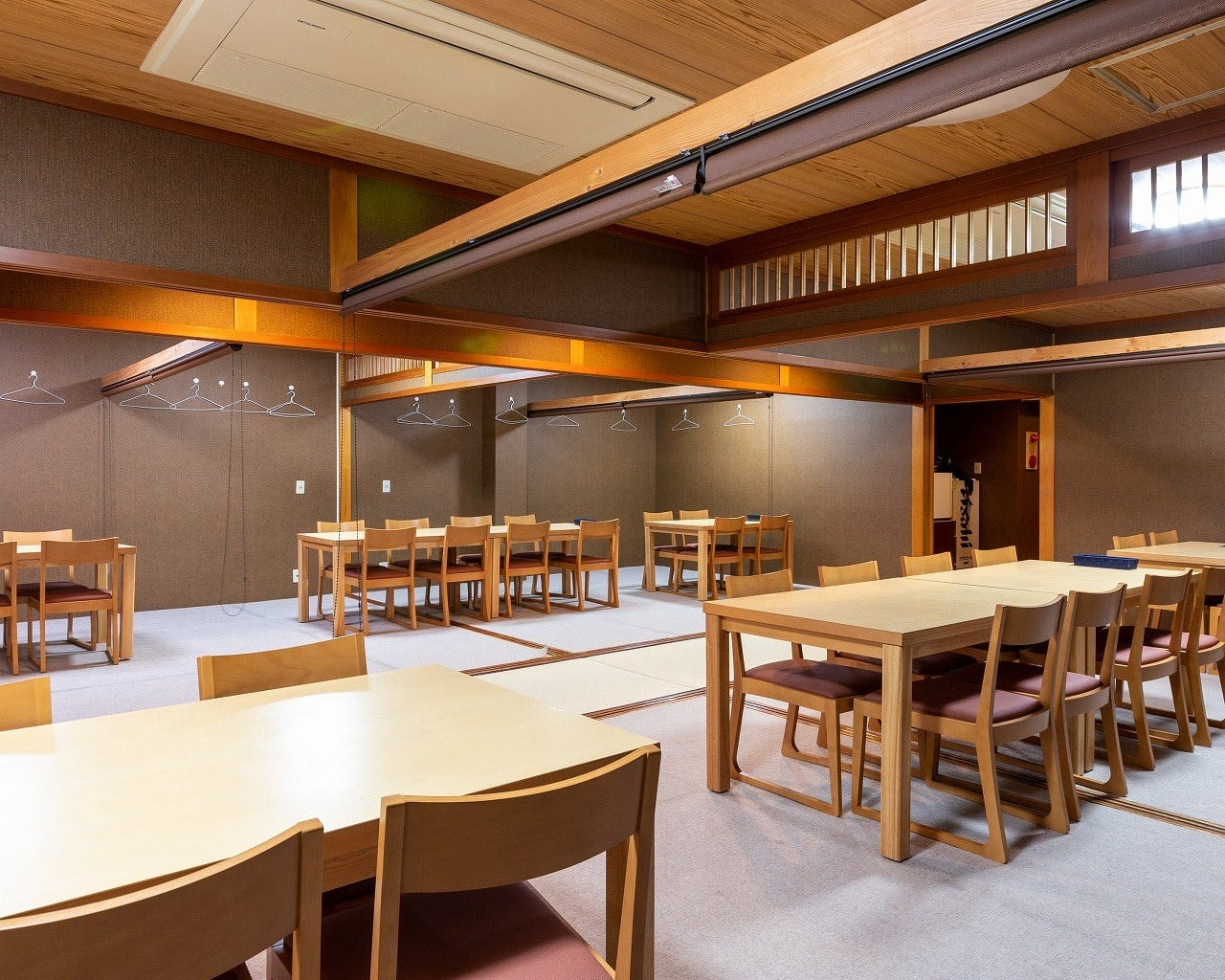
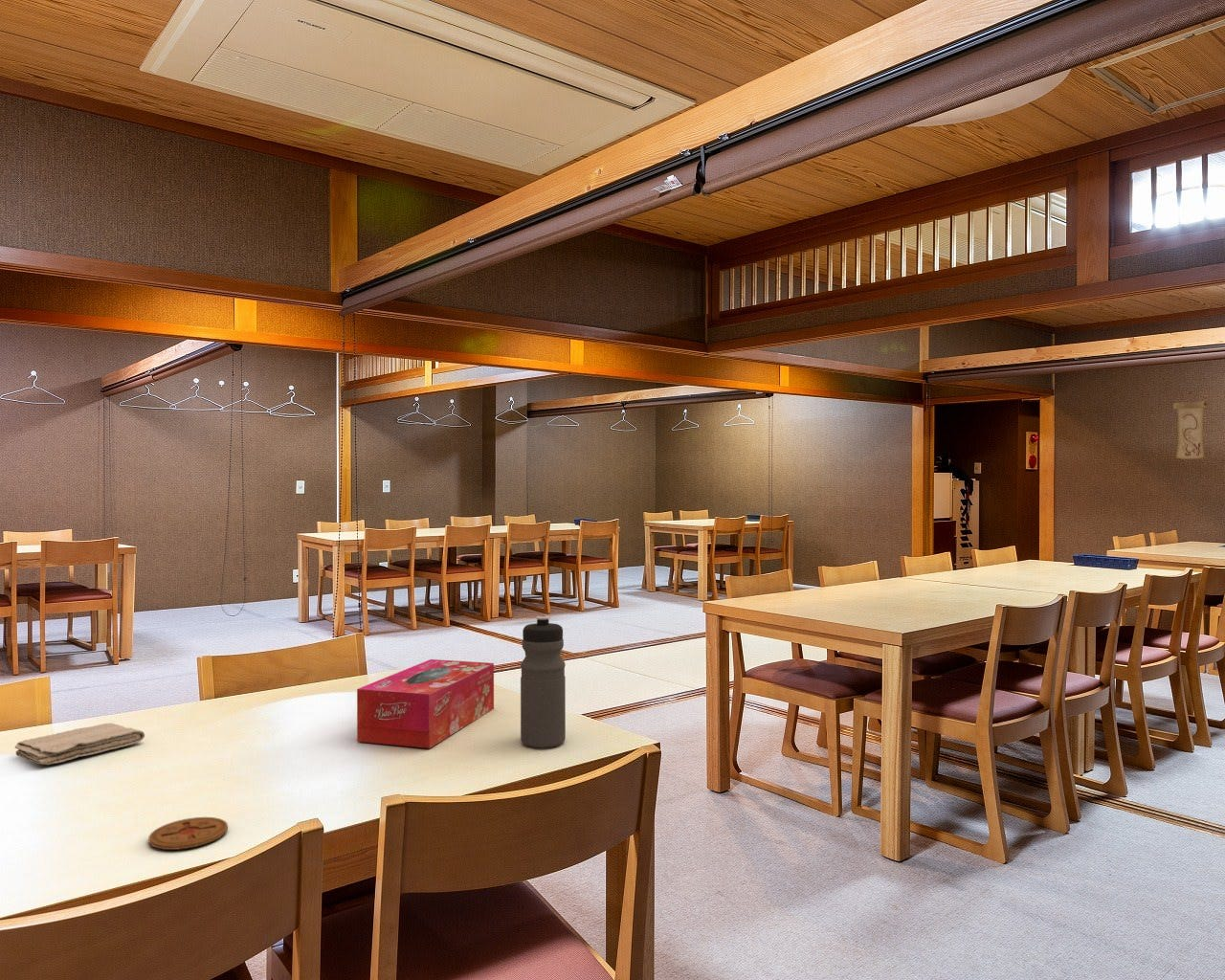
+ water bottle (543, 679)
+ tissue box (430, 700)
+ washcloth (79, 741)
+ coaster (189, 833)
+ wall scroll (1189, 425)
